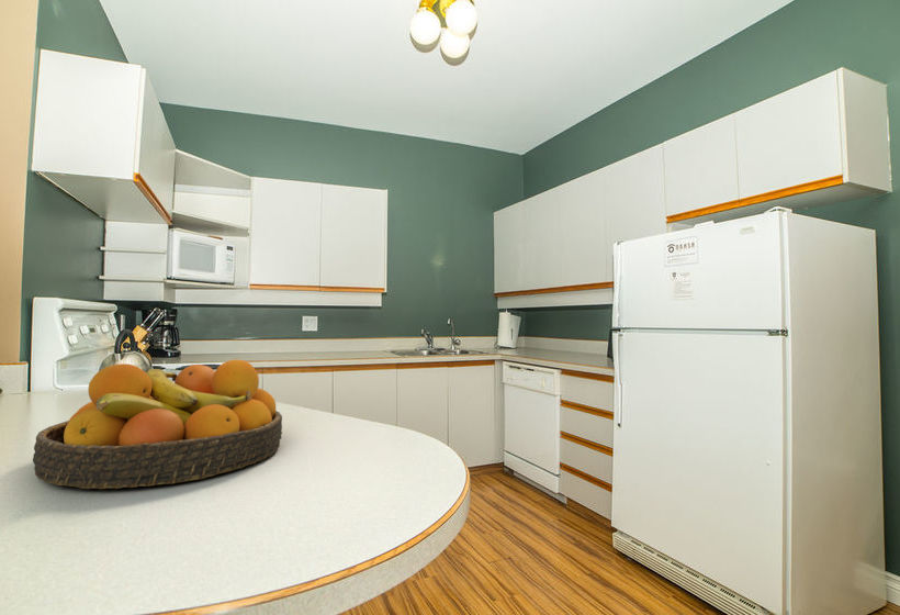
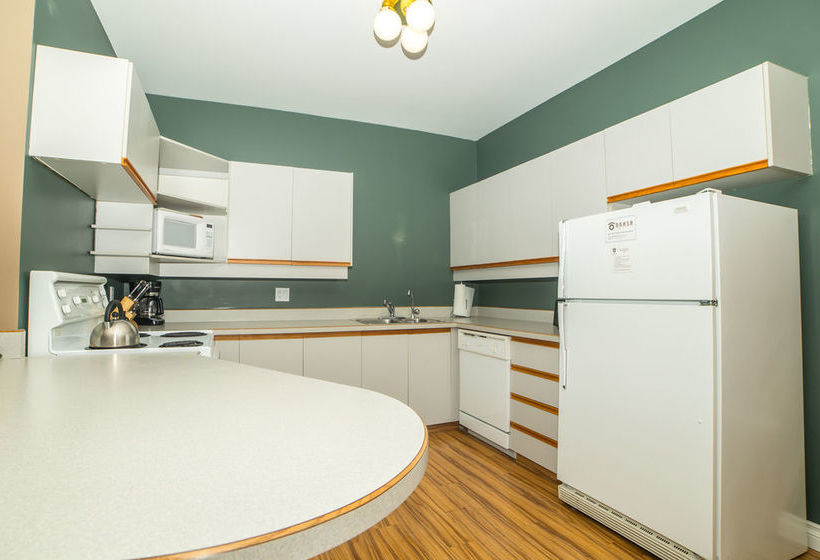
- fruit bowl (172, 406)
